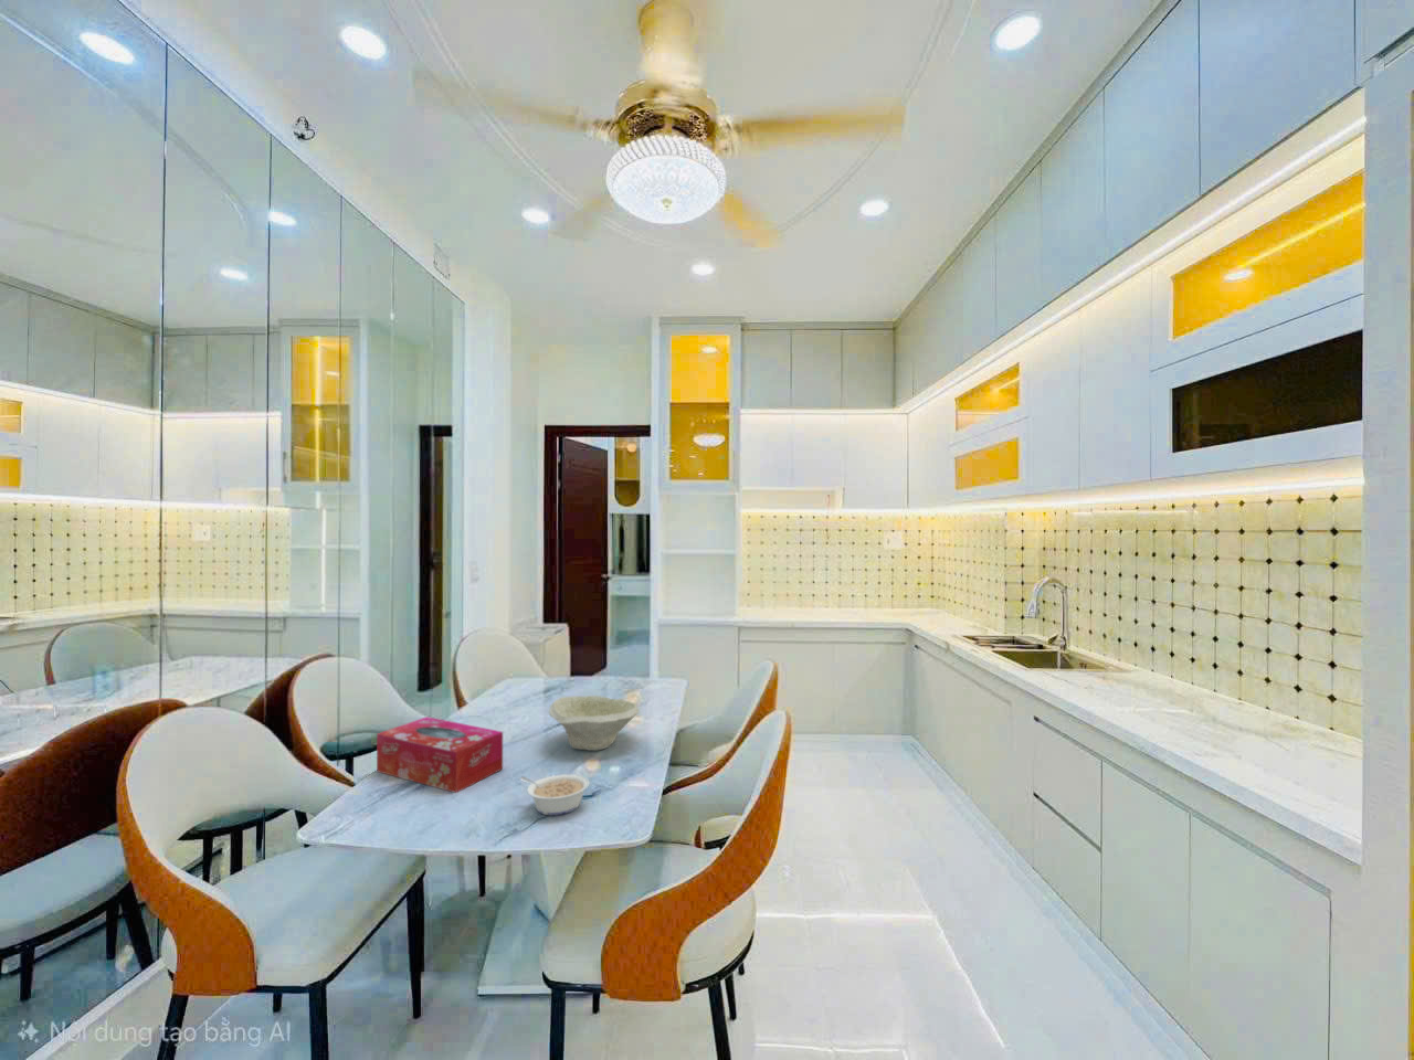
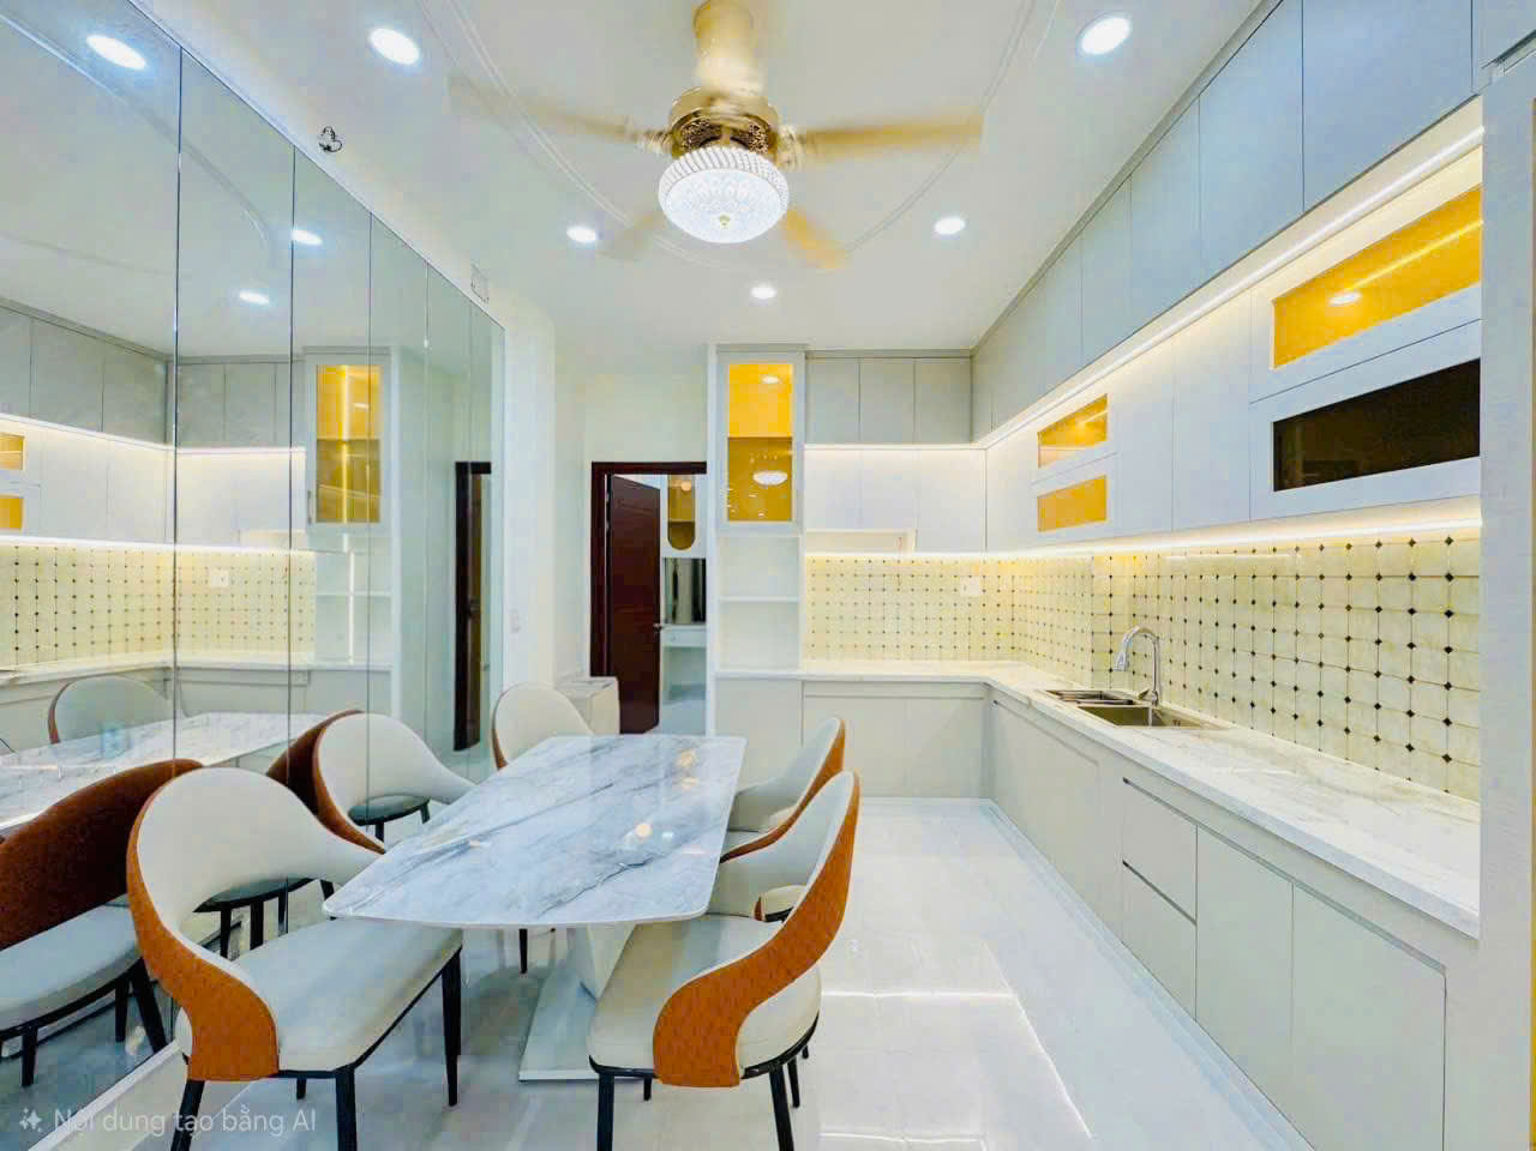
- tissue box (440, 750)
- legume (556, 794)
- bowl (593, 723)
